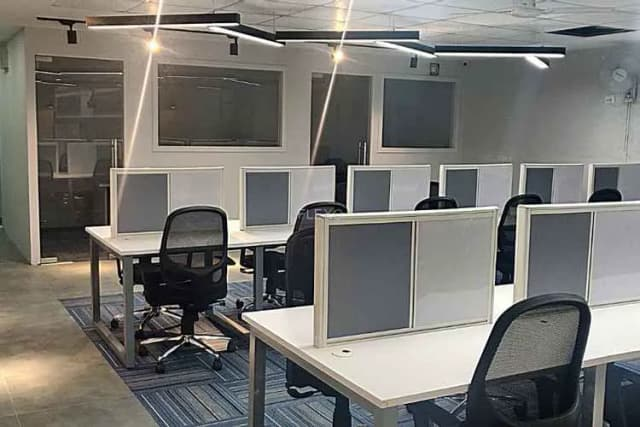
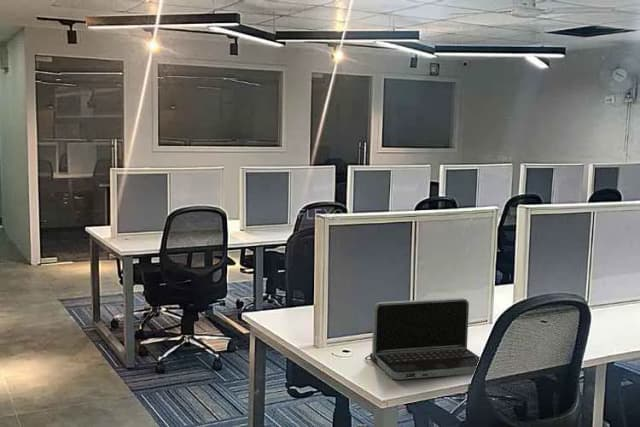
+ laptop (426, 335)
